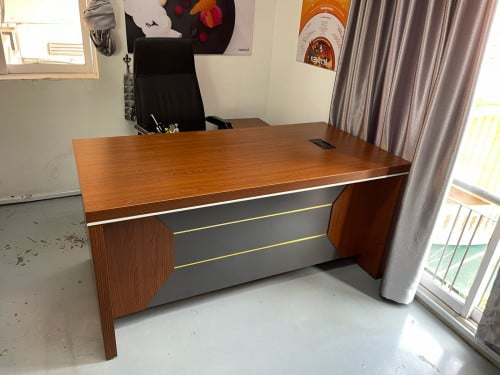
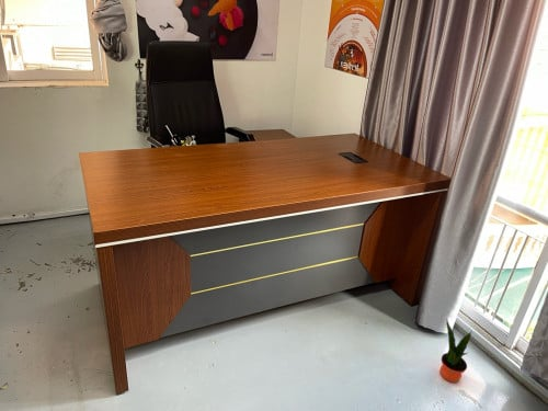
+ potted plant (452, 351)
